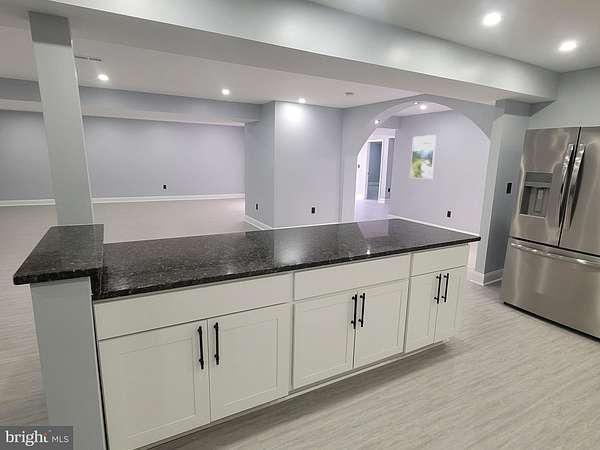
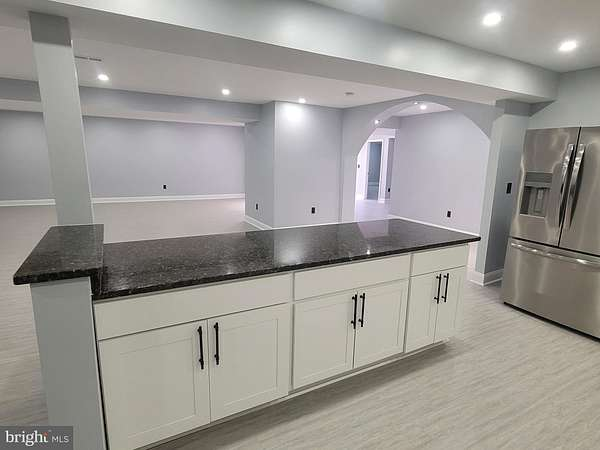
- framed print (422, 157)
